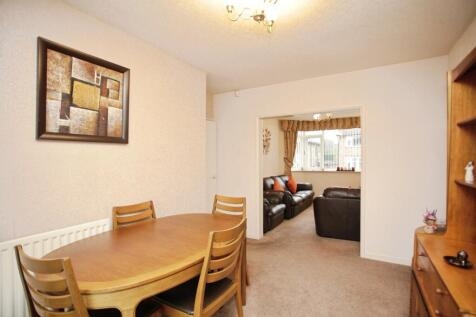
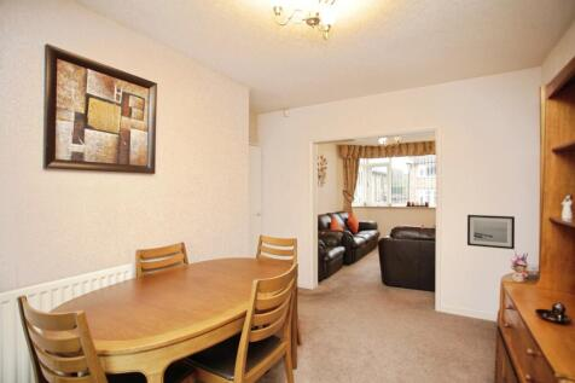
+ wall art (489, 231)
